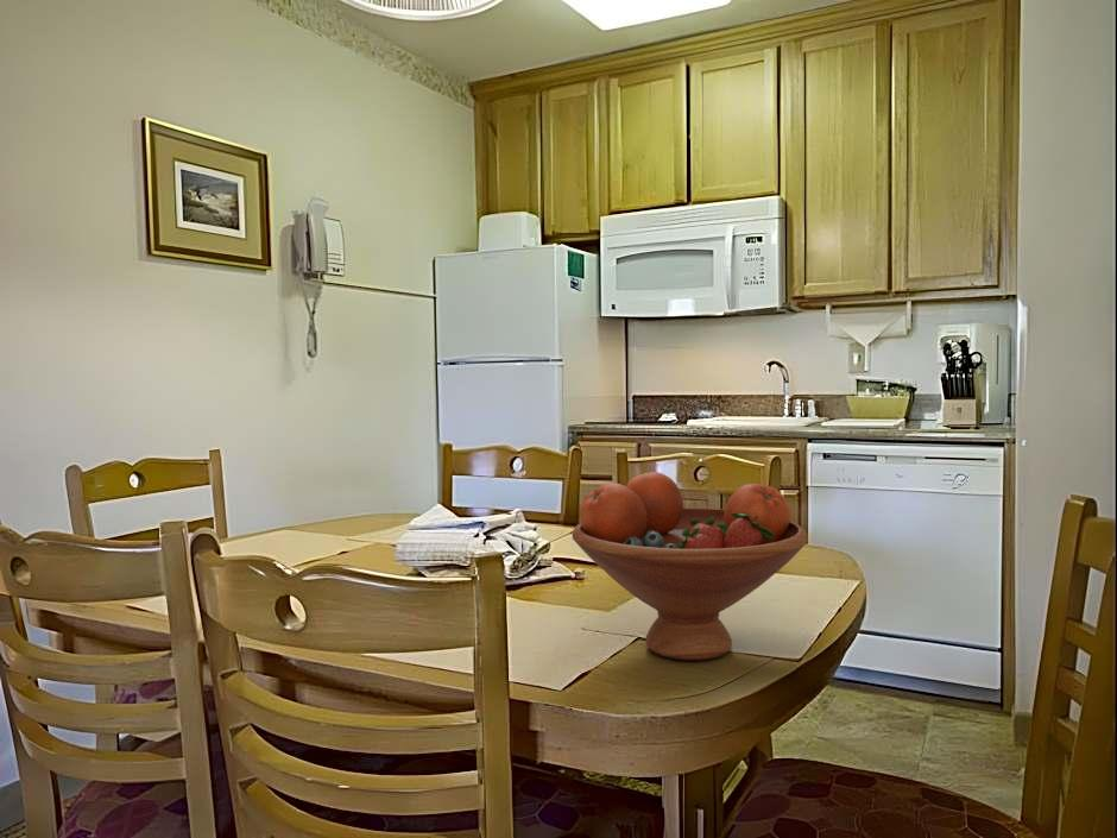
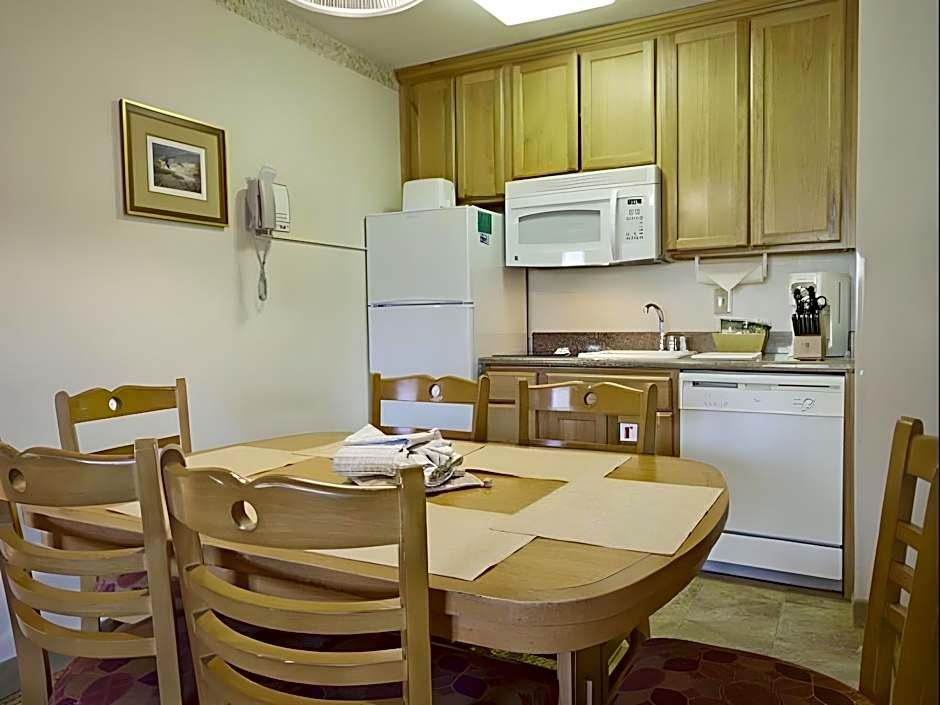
- fruit bowl (687, 563)
